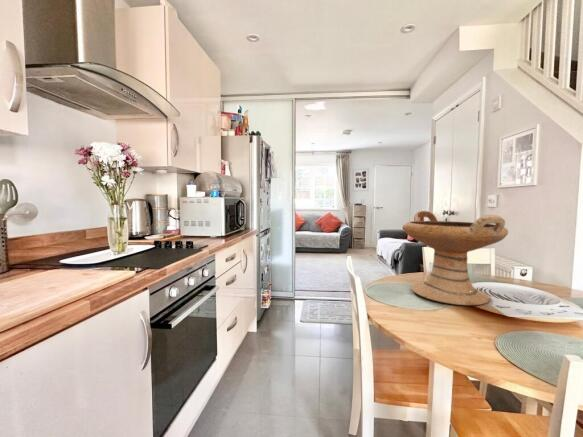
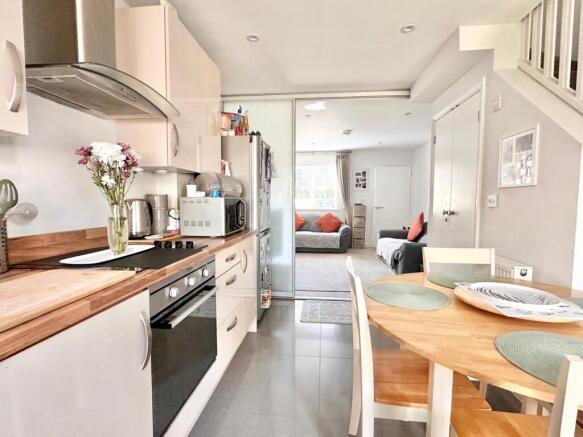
- decorative bowl (450, 253)
